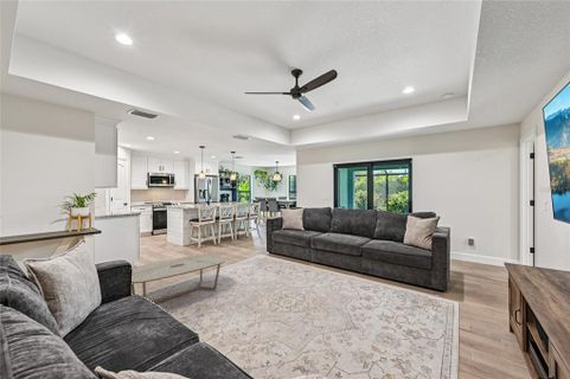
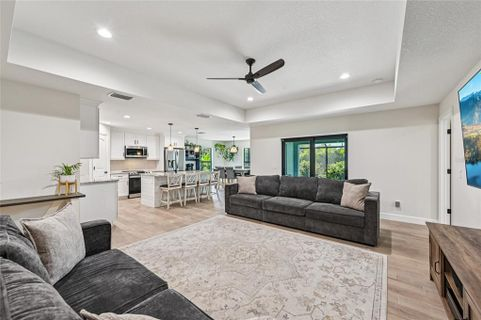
- coffee table (177, 275)
